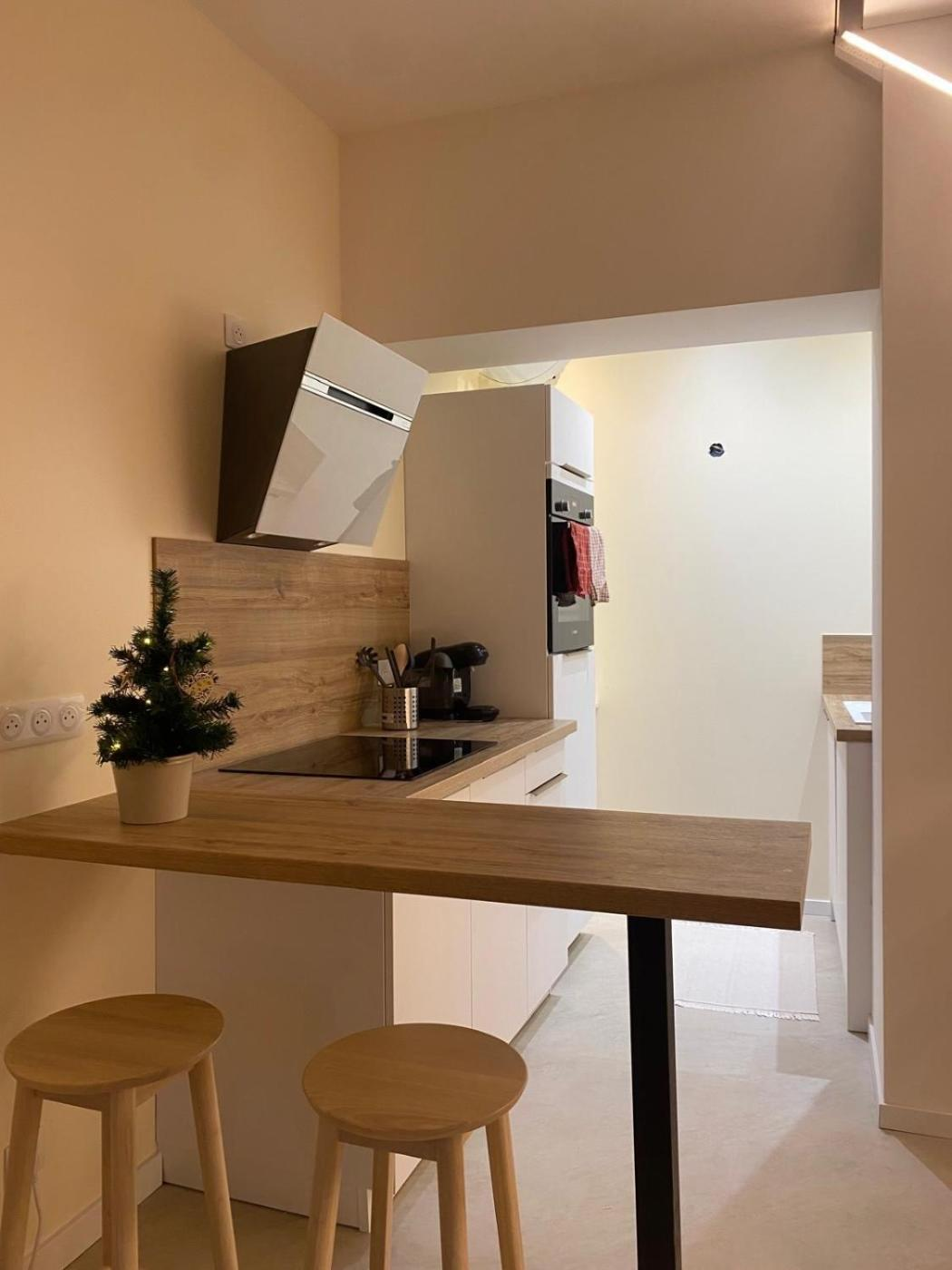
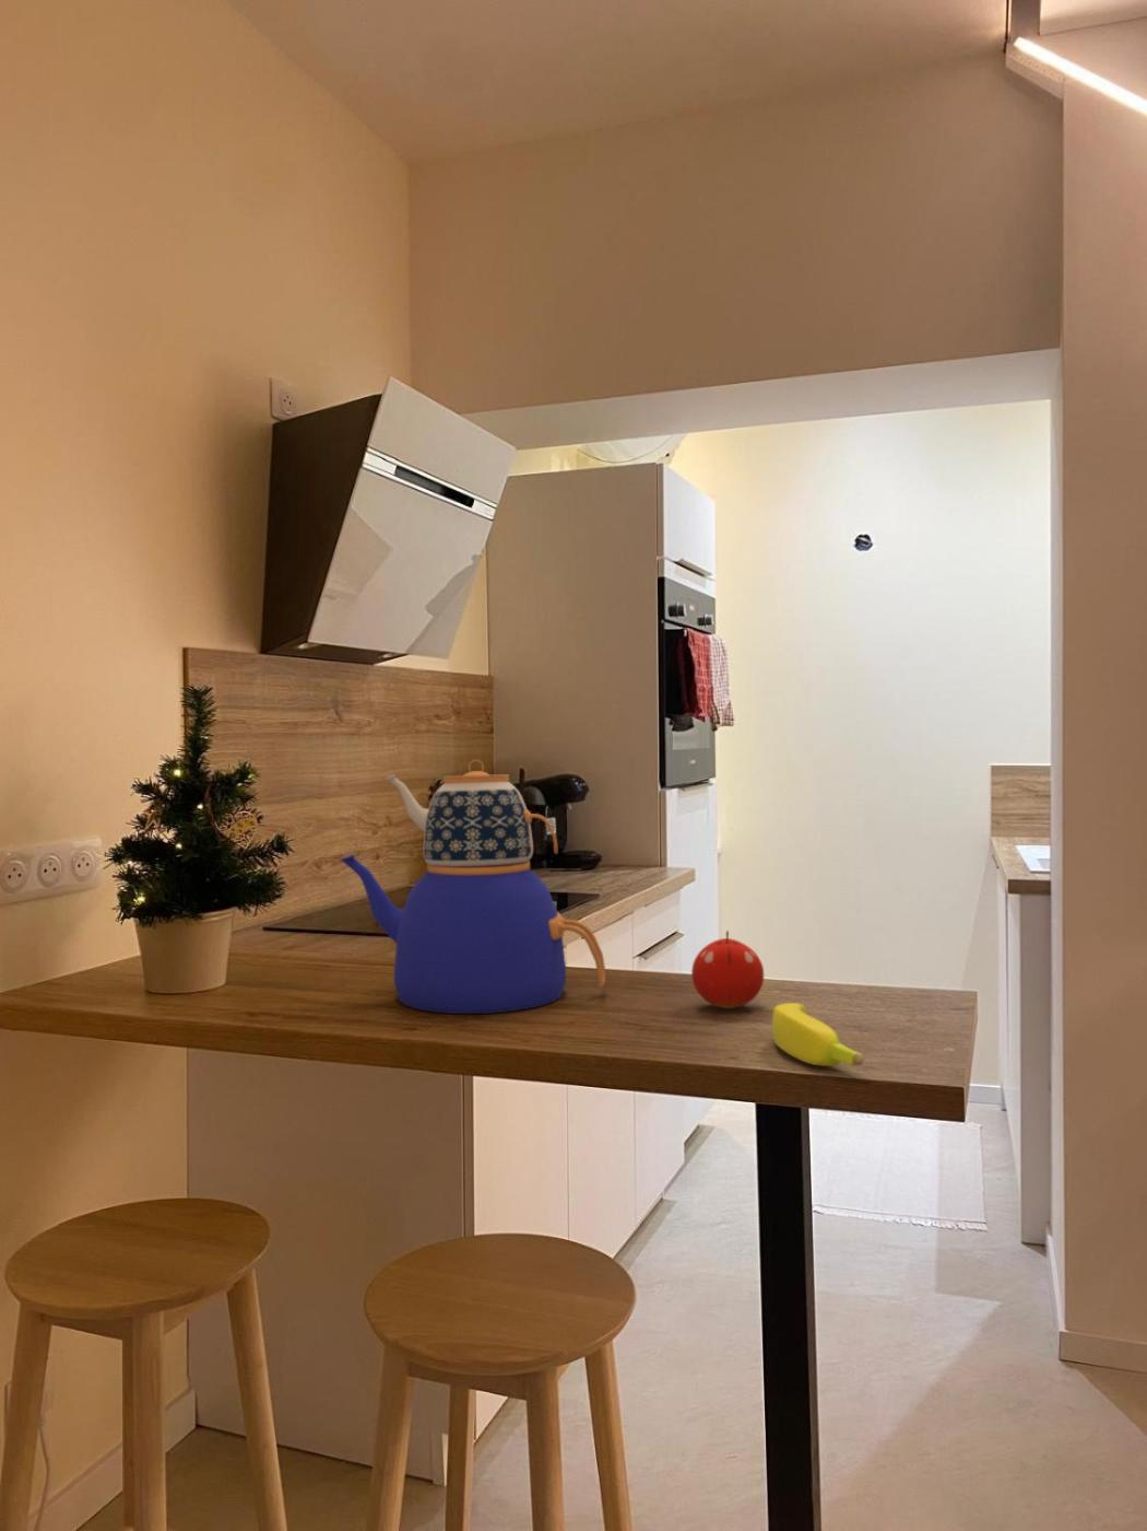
+ fruit (728, 968)
+ teapot (473, 878)
+ banana (817, 1031)
